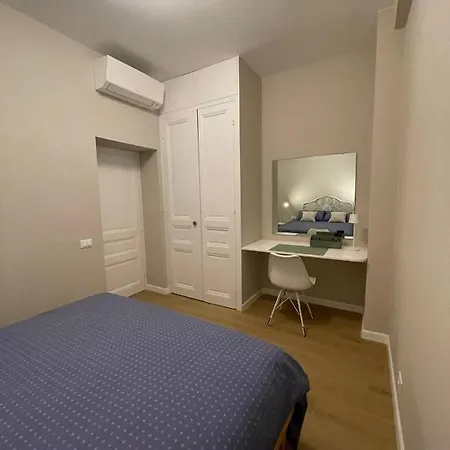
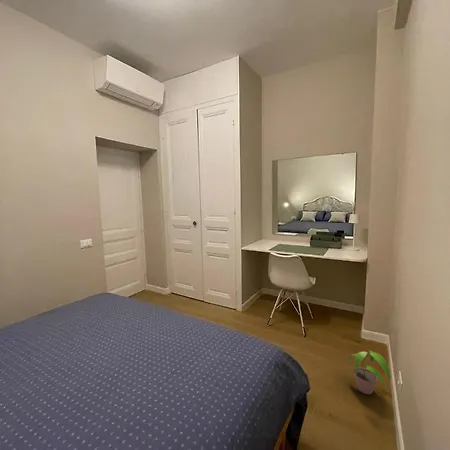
+ potted plant (366, 369)
